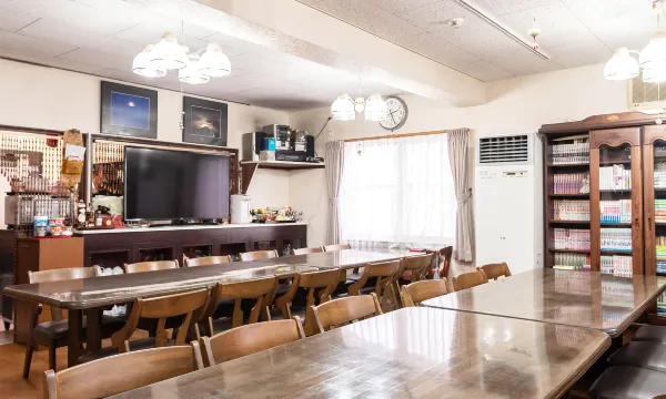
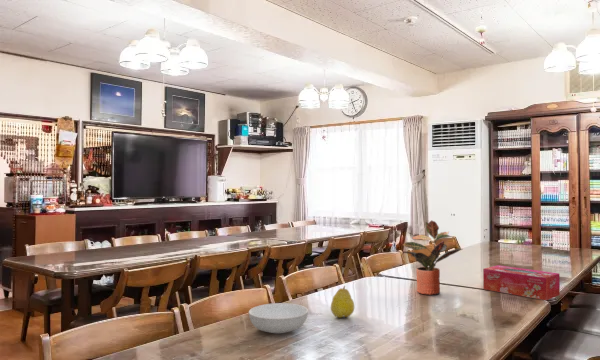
+ tissue box (520, 281)
+ fruit (342, 301)
+ serving bowl (278, 319)
+ potted plant (432, 255)
